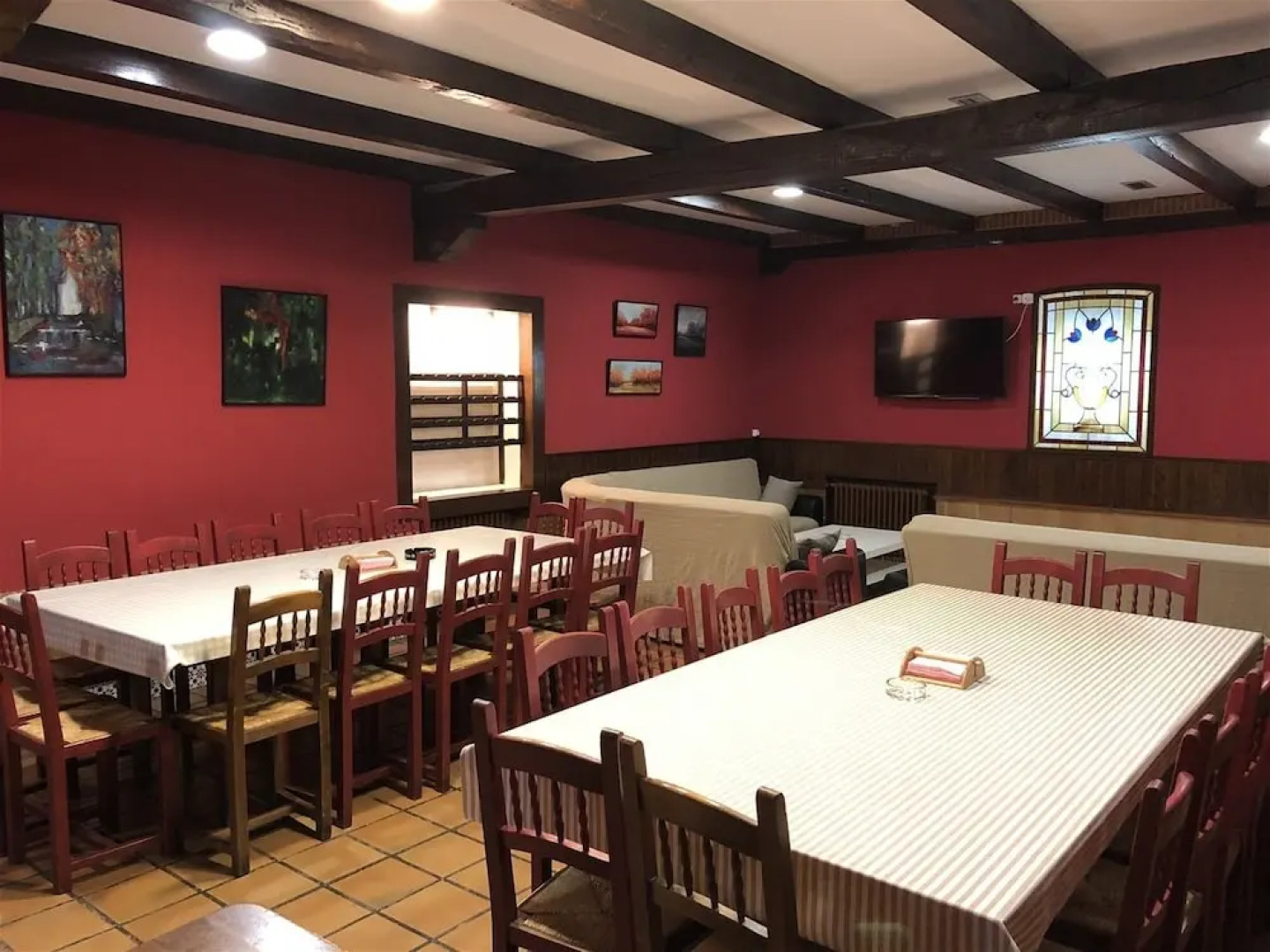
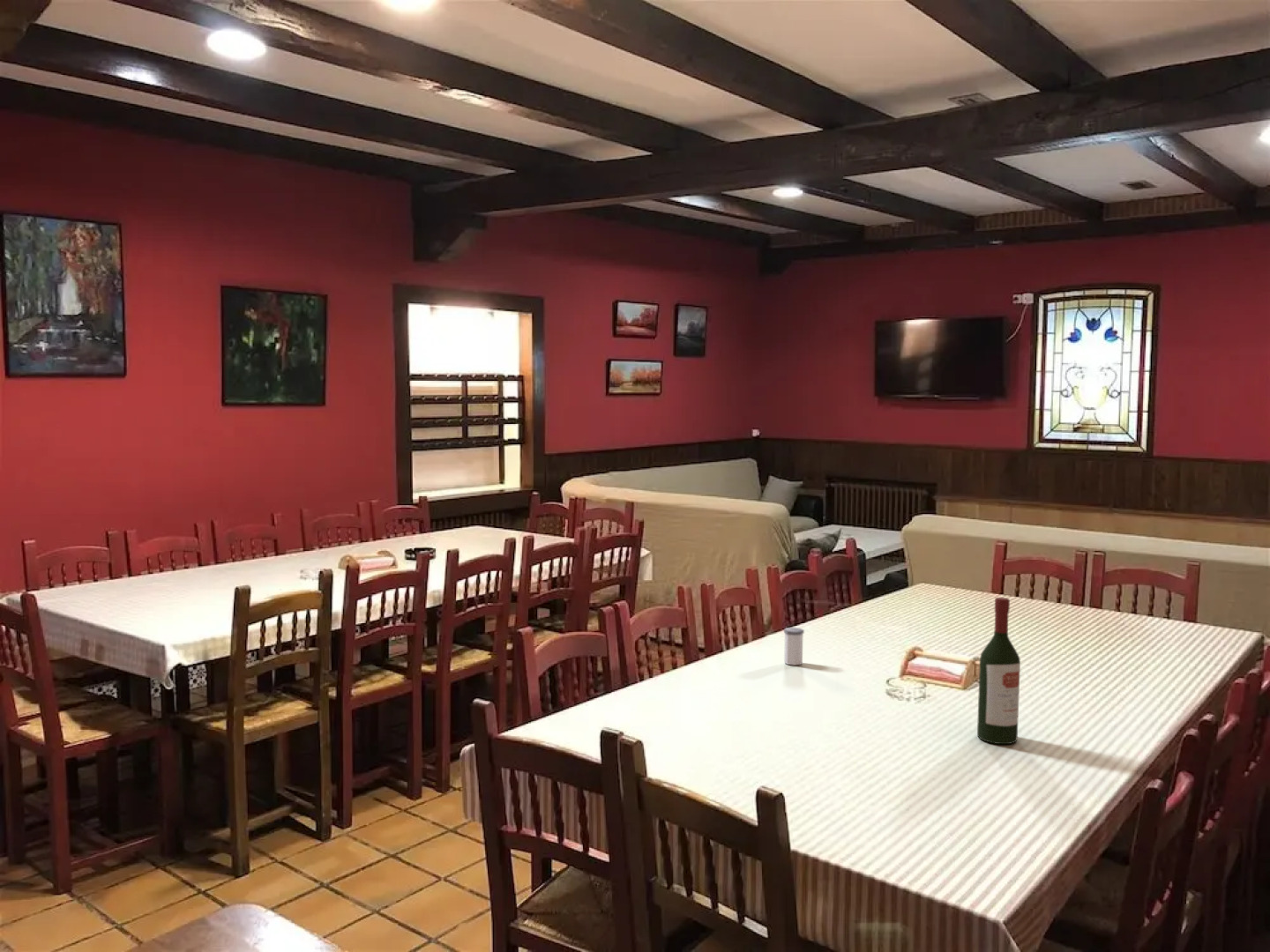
+ salt shaker (793, 646)
+ wine bottle (999, 668)
